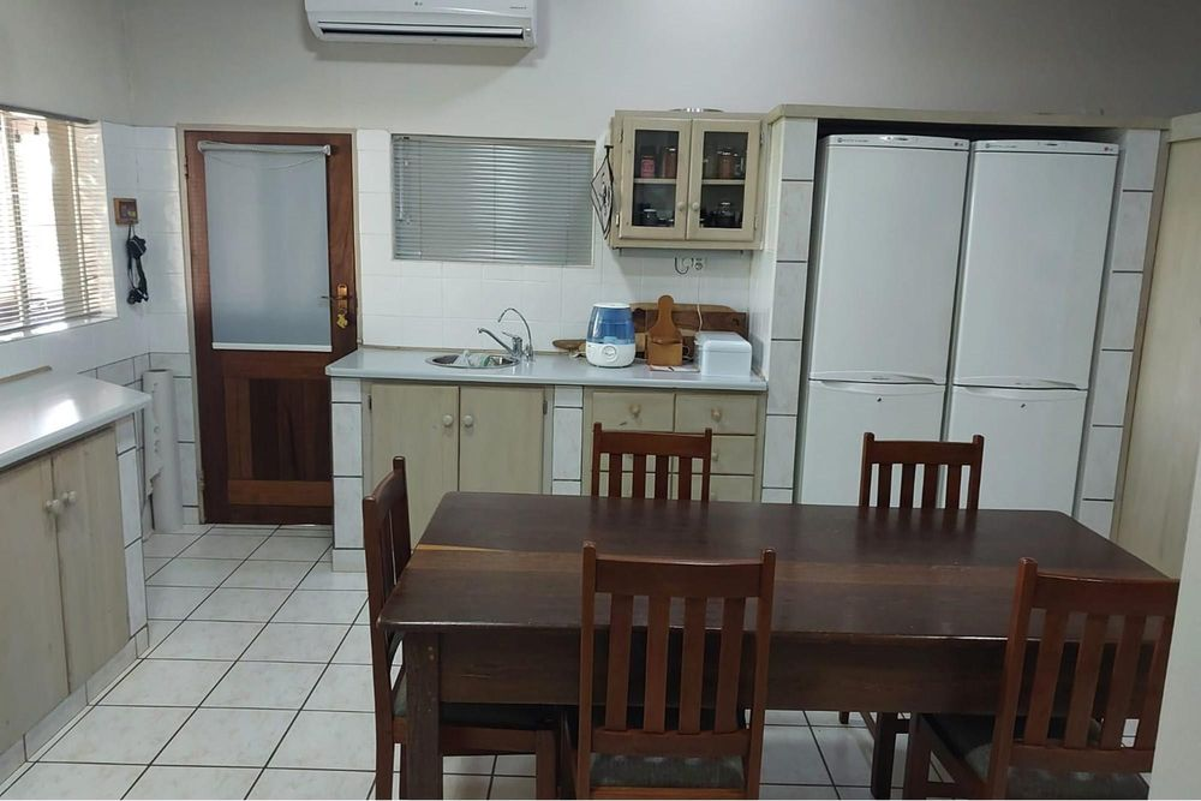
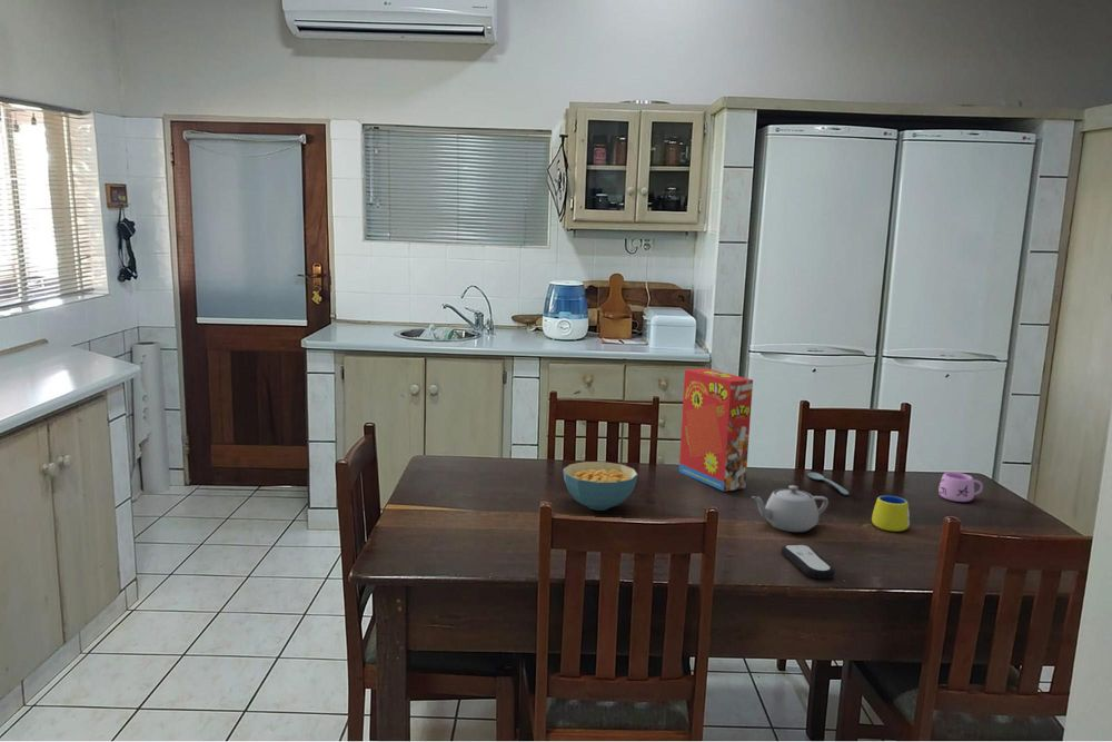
+ spoon (828, 482)
+ mug (961, 486)
+ cereal box (714, 427)
+ remote control (807, 560)
+ teapot (788, 506)
+ cereal bowl (599, 488)
+ mug (888, 512)
